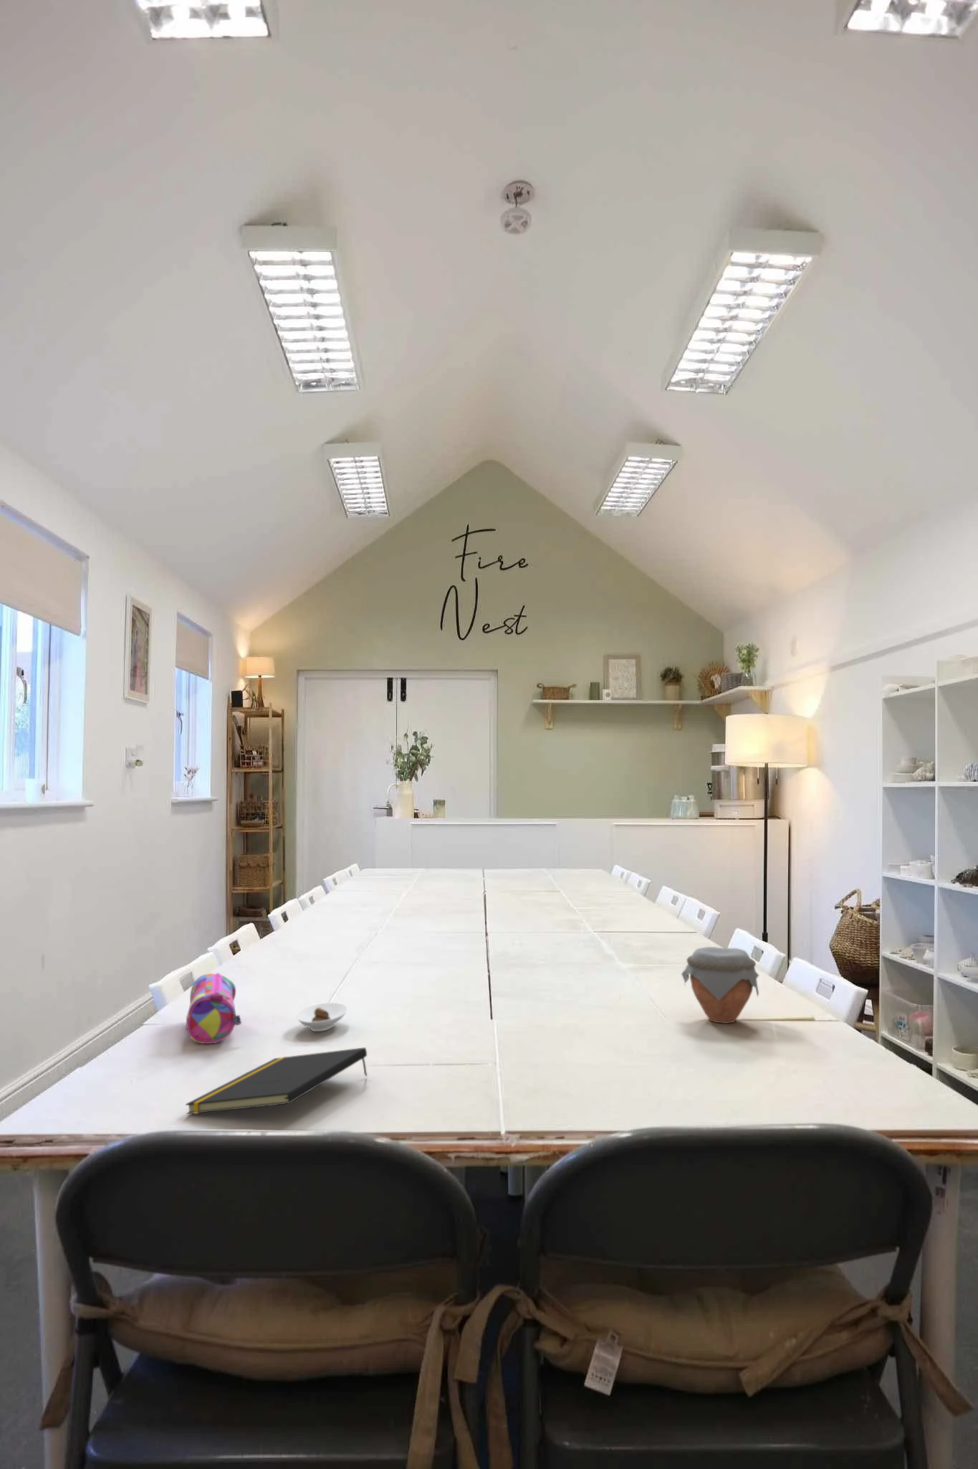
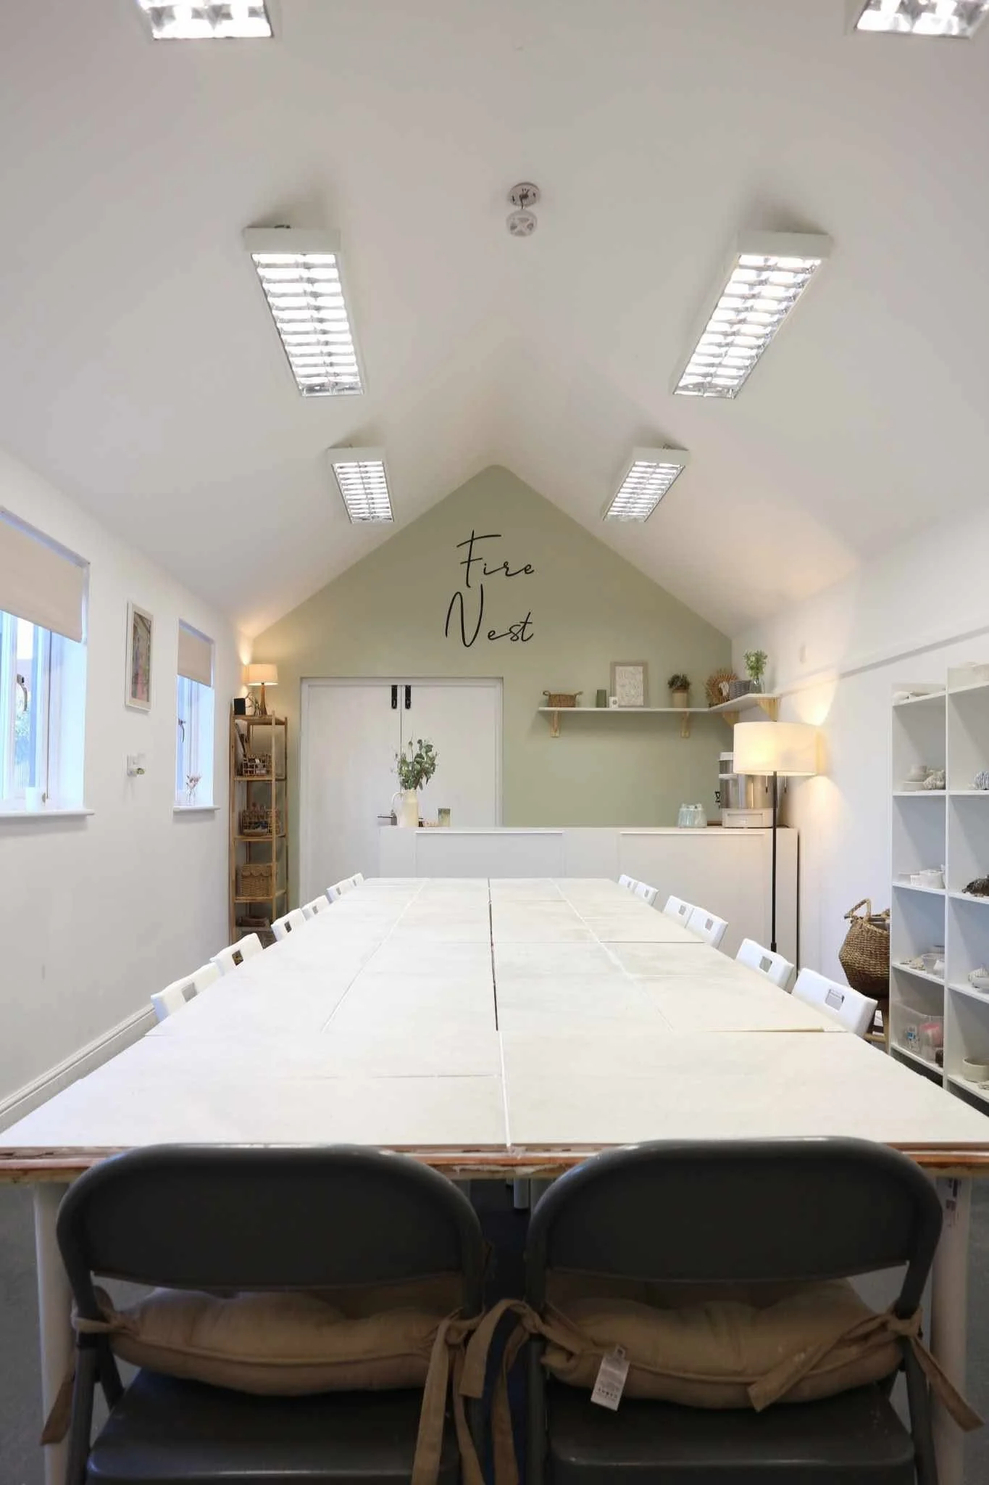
- notepad (281, 1079)
- jar (723, 985)
- pencil case (213, 1006)
- saucer (322, 1017)
